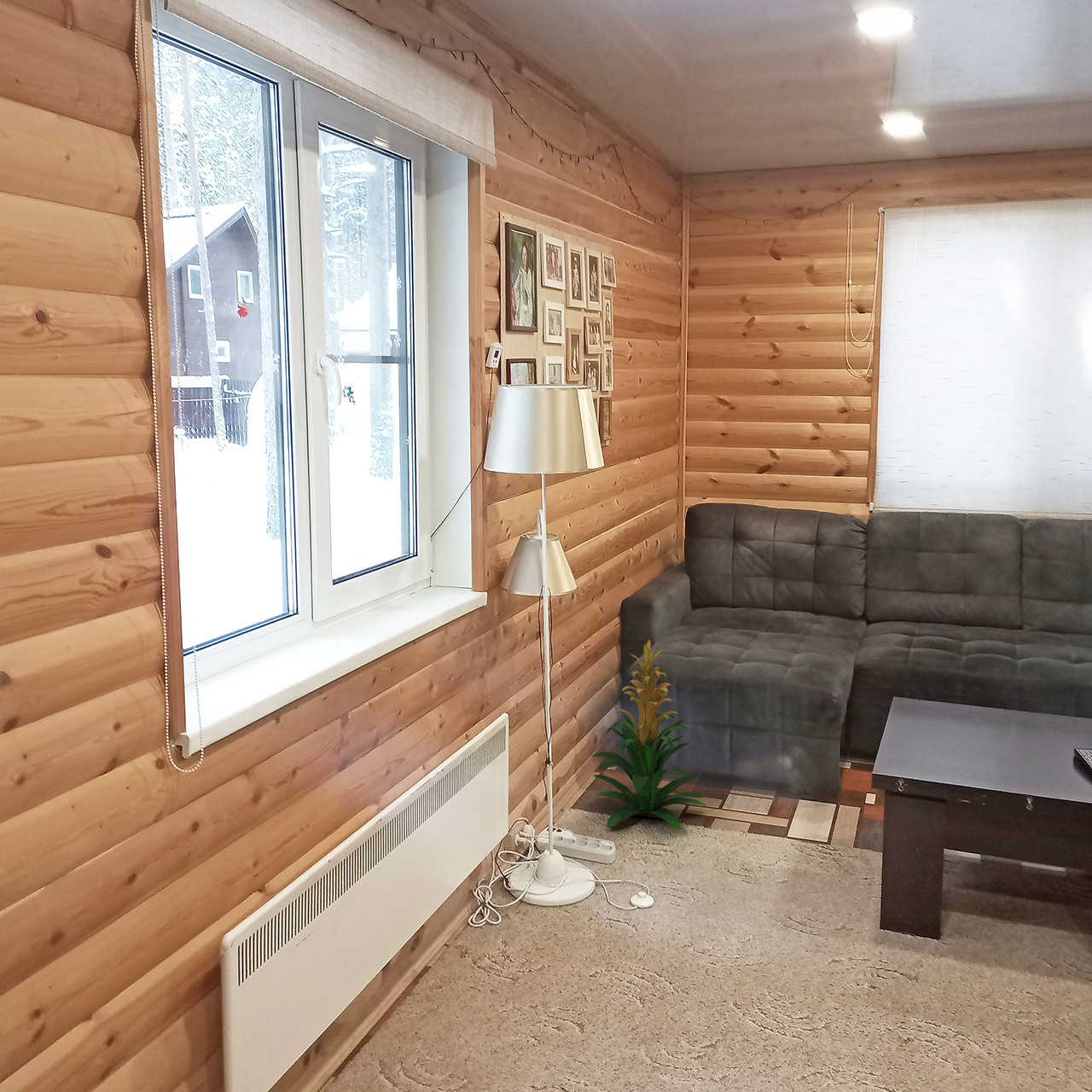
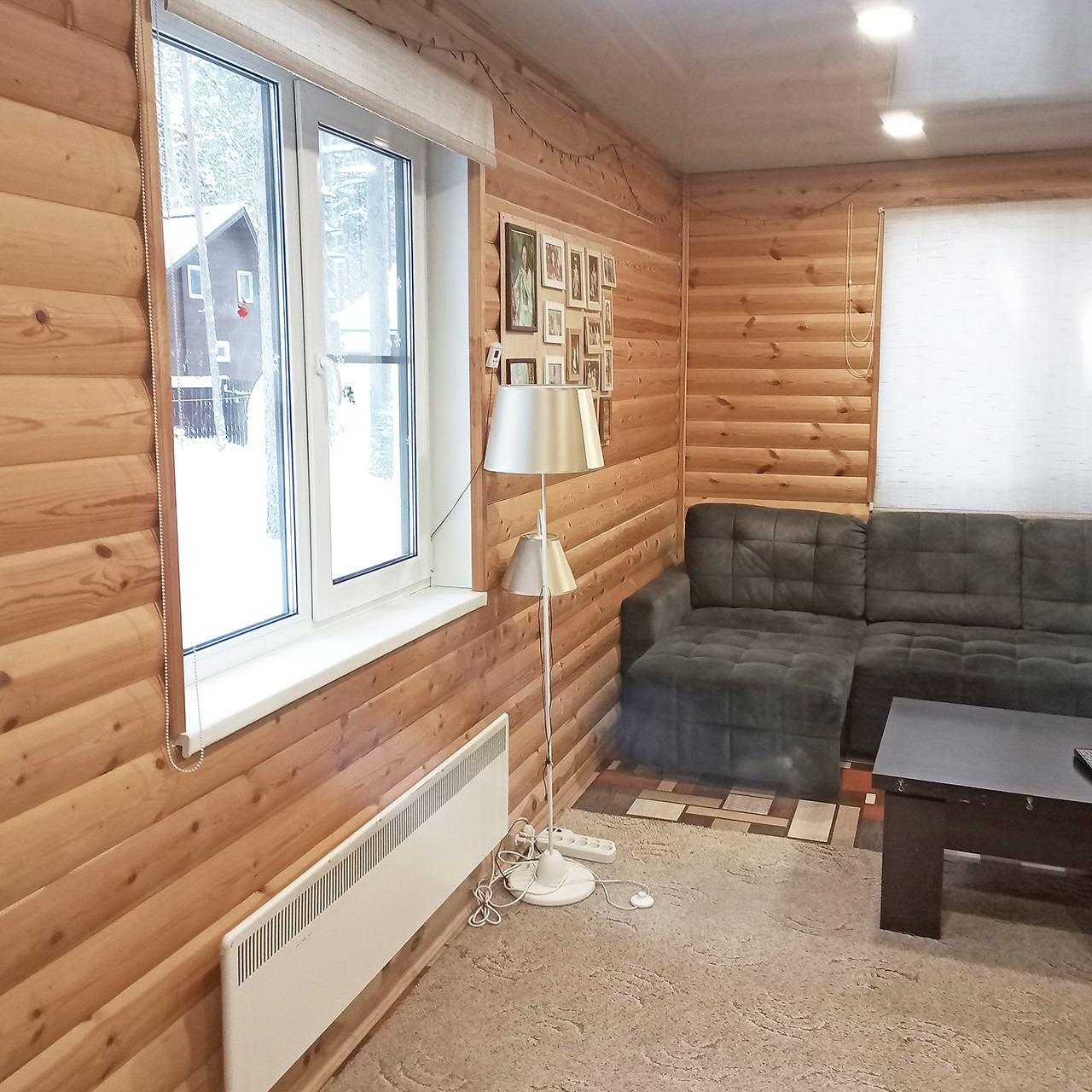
- indoor plant (647, 728)
